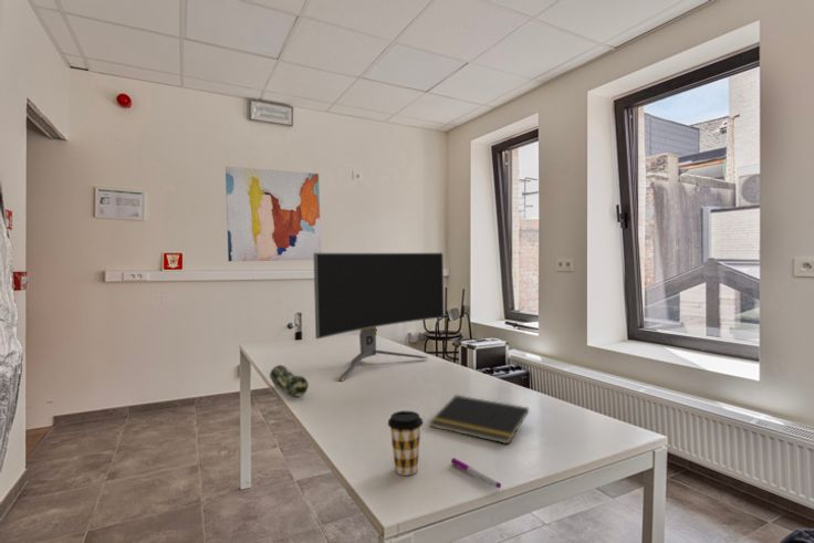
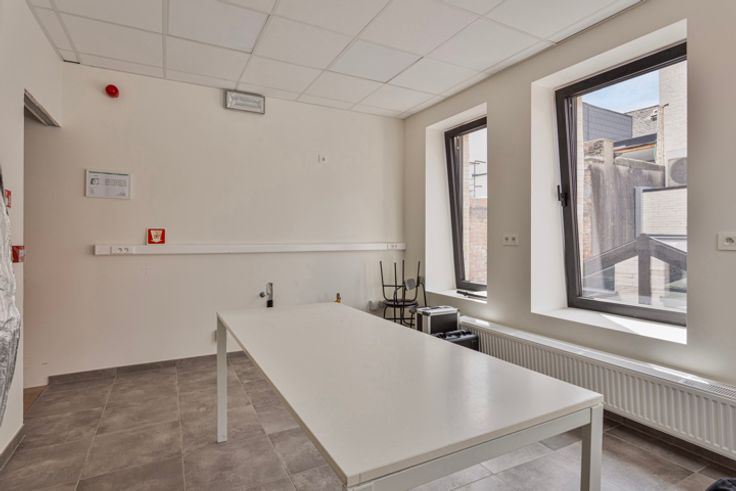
- notepad (479, 417)
- pen (474, 472)
- wall art (275, 215)
- pencil case (289, 380)
- computer monitor (388, 311)
- coffee cup (405, 442)
